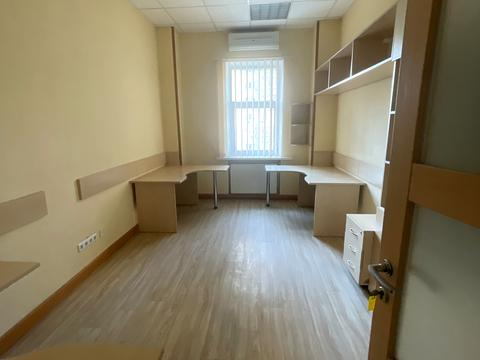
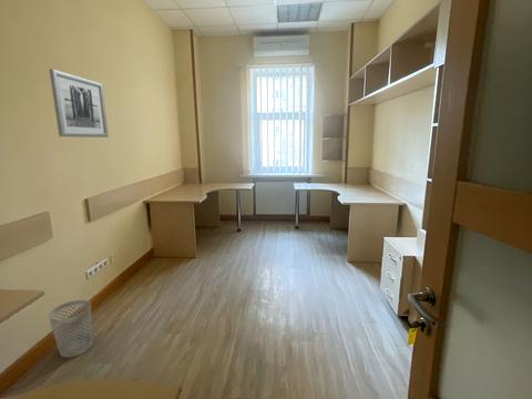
+ wastebasket (72, 328)
+ wall art (82, 108)
